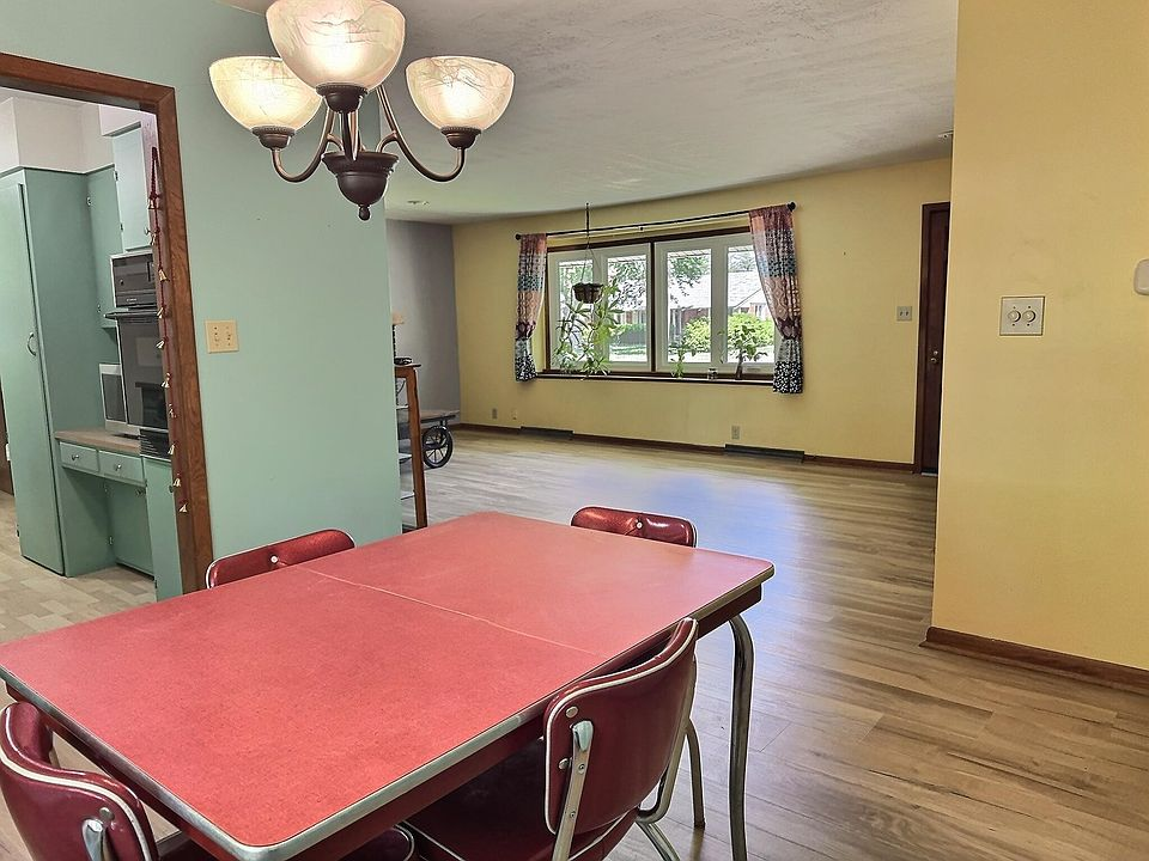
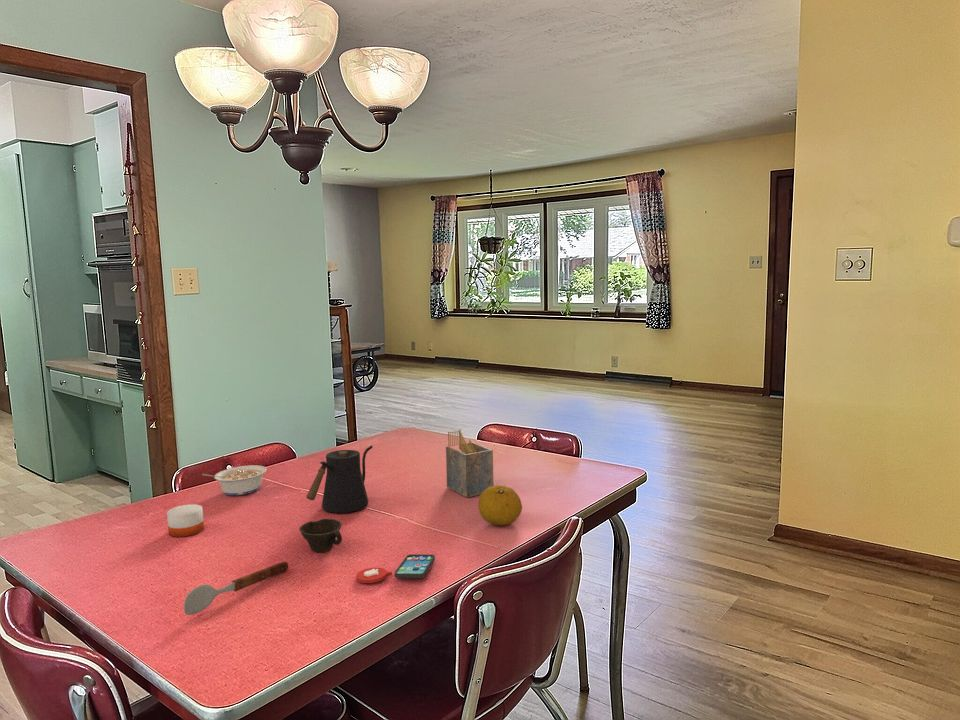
+ napkin holder (468, 461)
+ smartphone (401, 568)
+ soupspoon (238, 580)
+ cup (322, 537)
+ legume (239, 480)
+ fruit (500, 504)
+ kettle (342, 480)
+ candle (184, 508)
